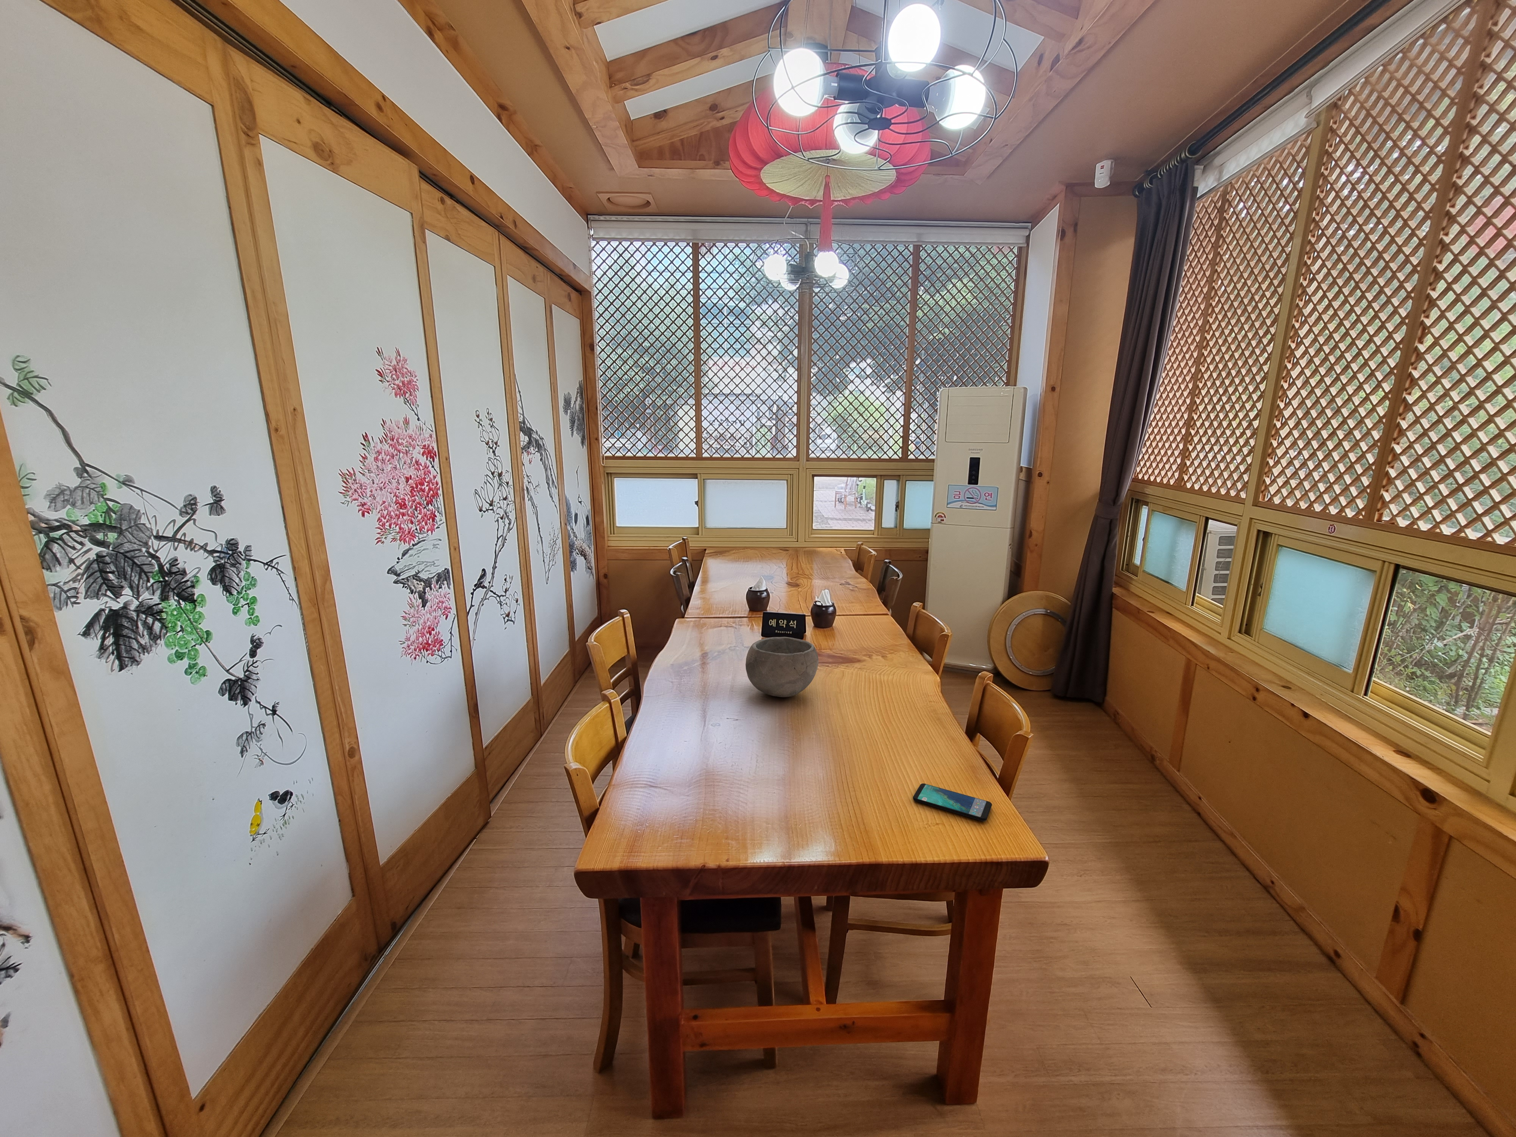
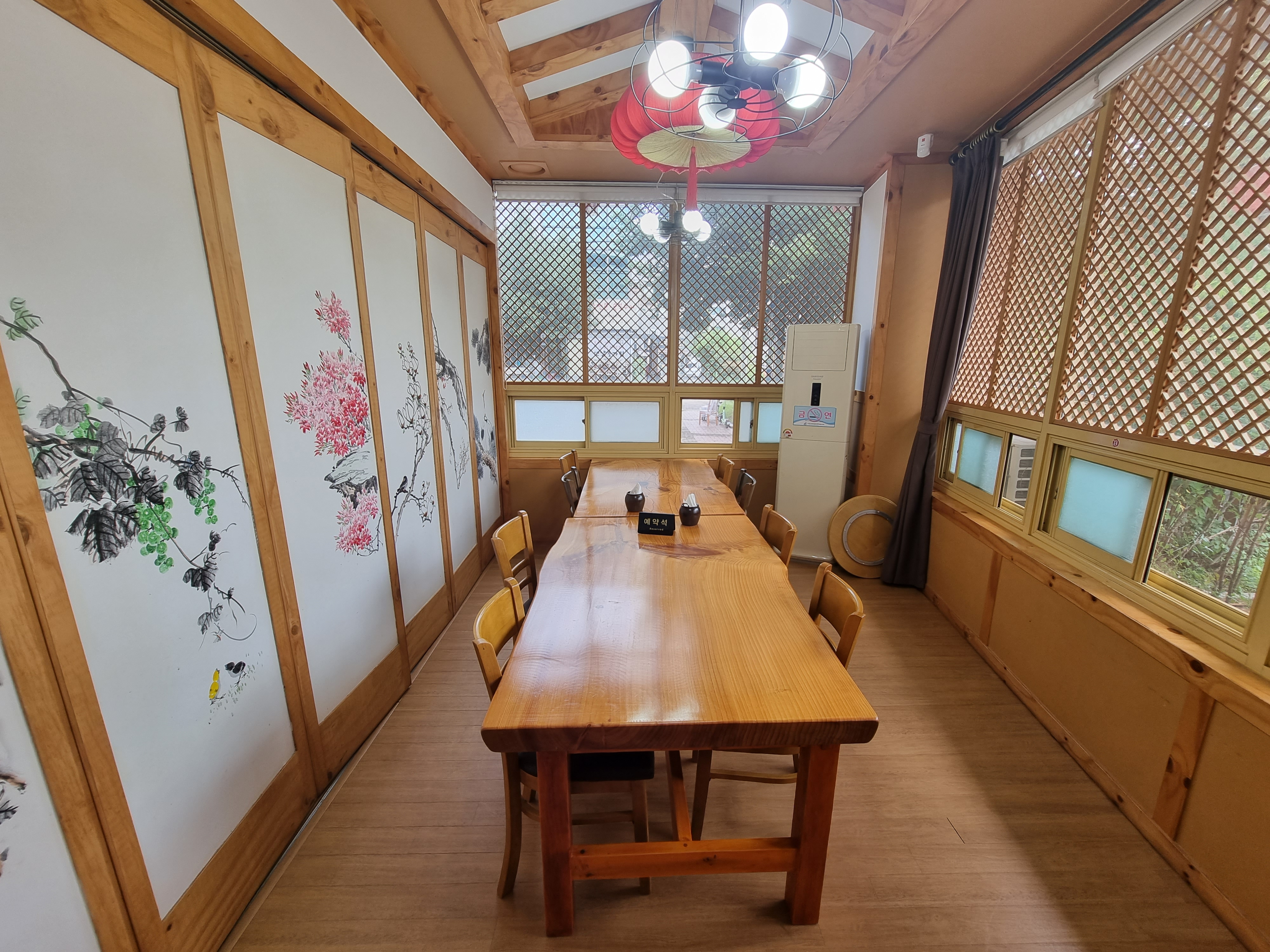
- smartphone (951, 801)
- bowl (782, 669)
